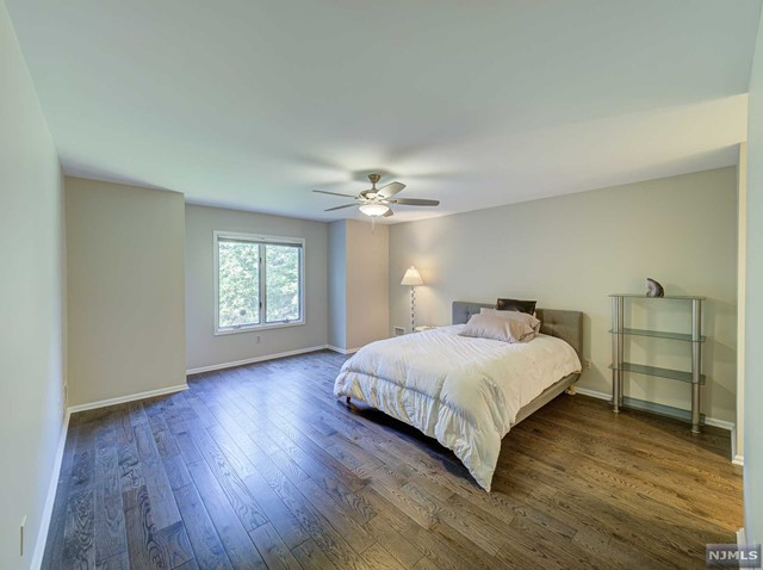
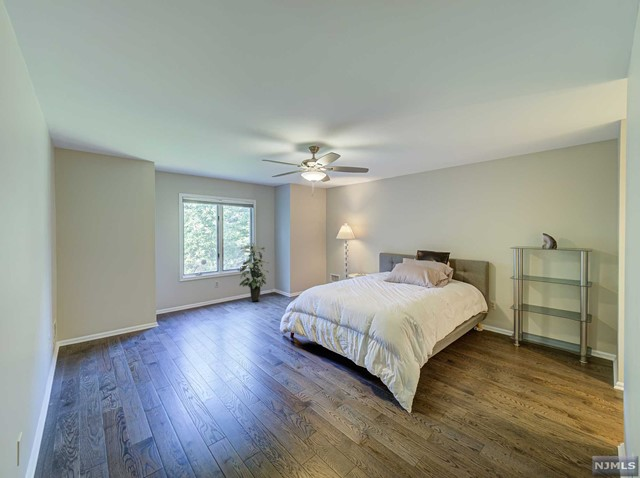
+ indoor plant (253, 271)
